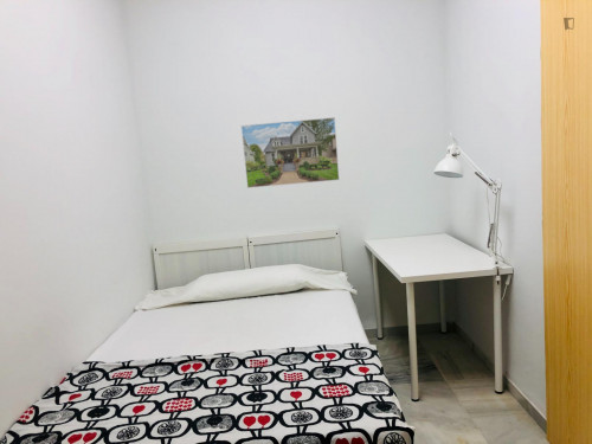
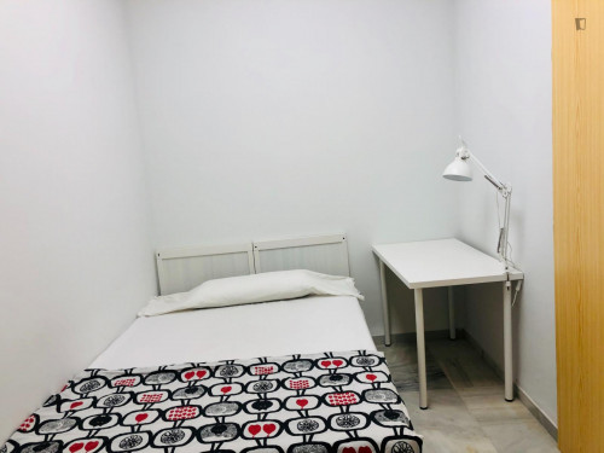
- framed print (290, 153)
